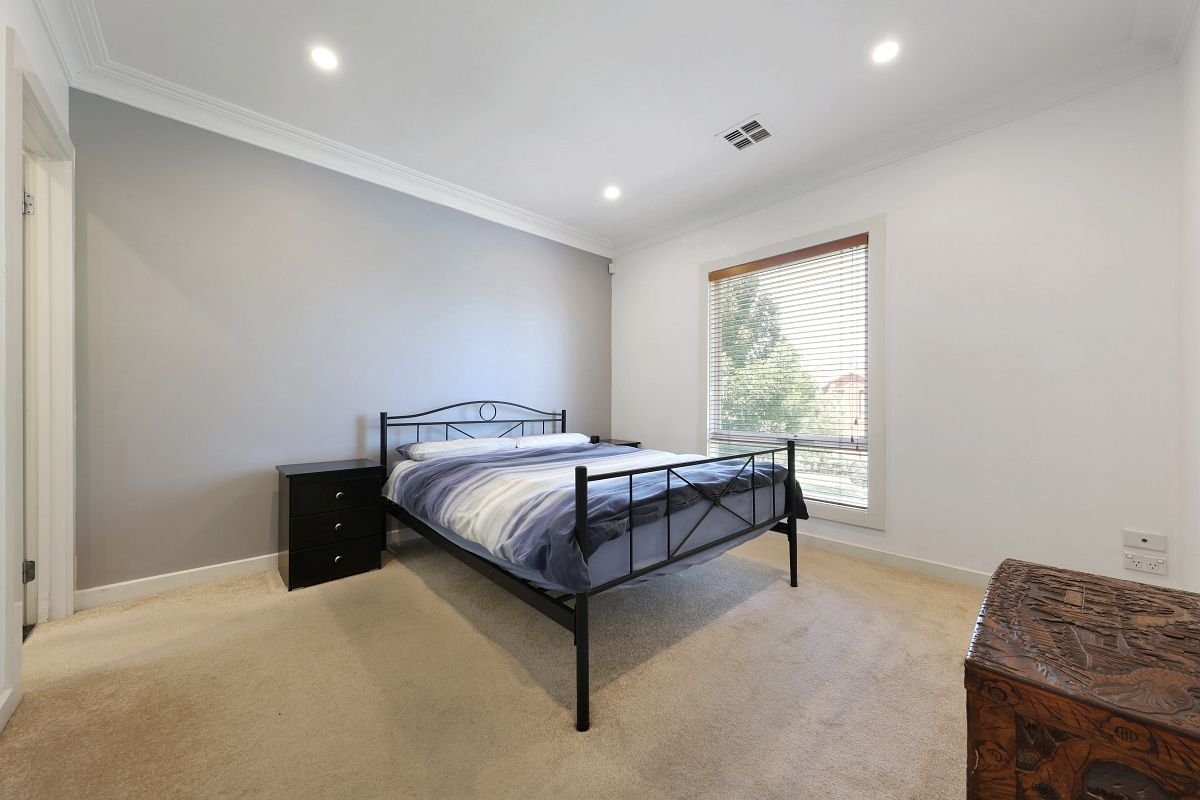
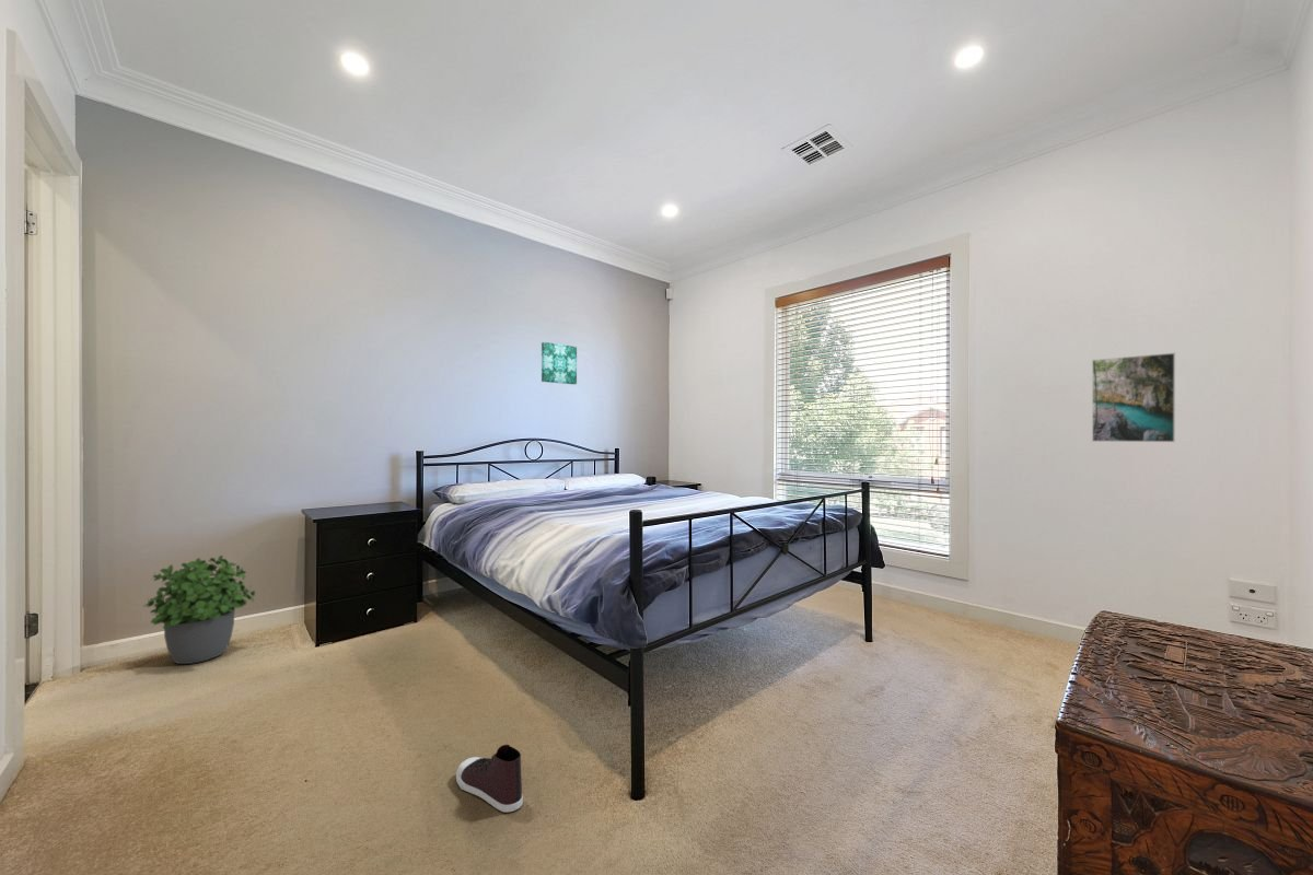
+ wall art (559, 363)
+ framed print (1131, 399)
+ potted plant (201, 606)
+ shoe (489, 765)
